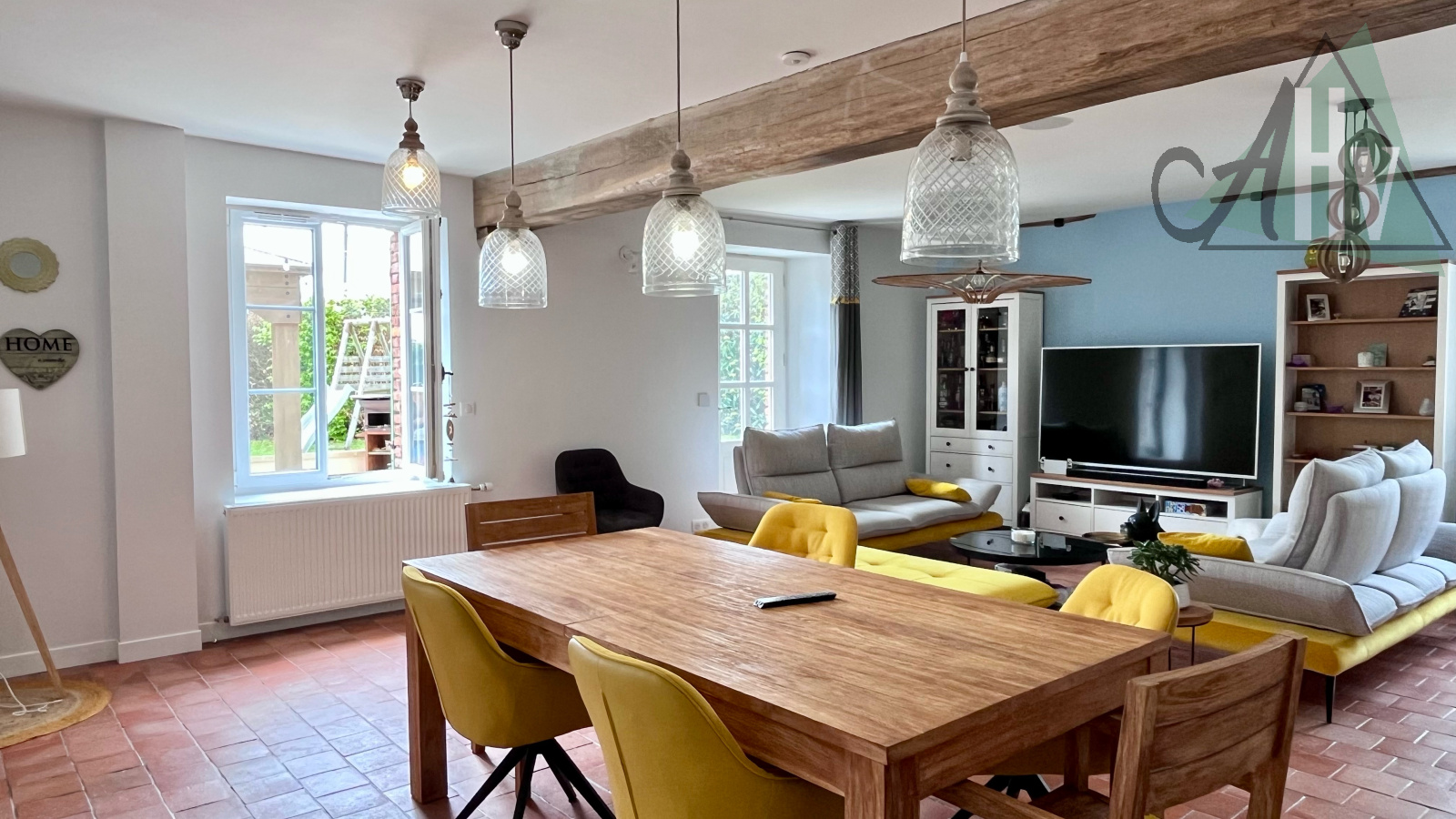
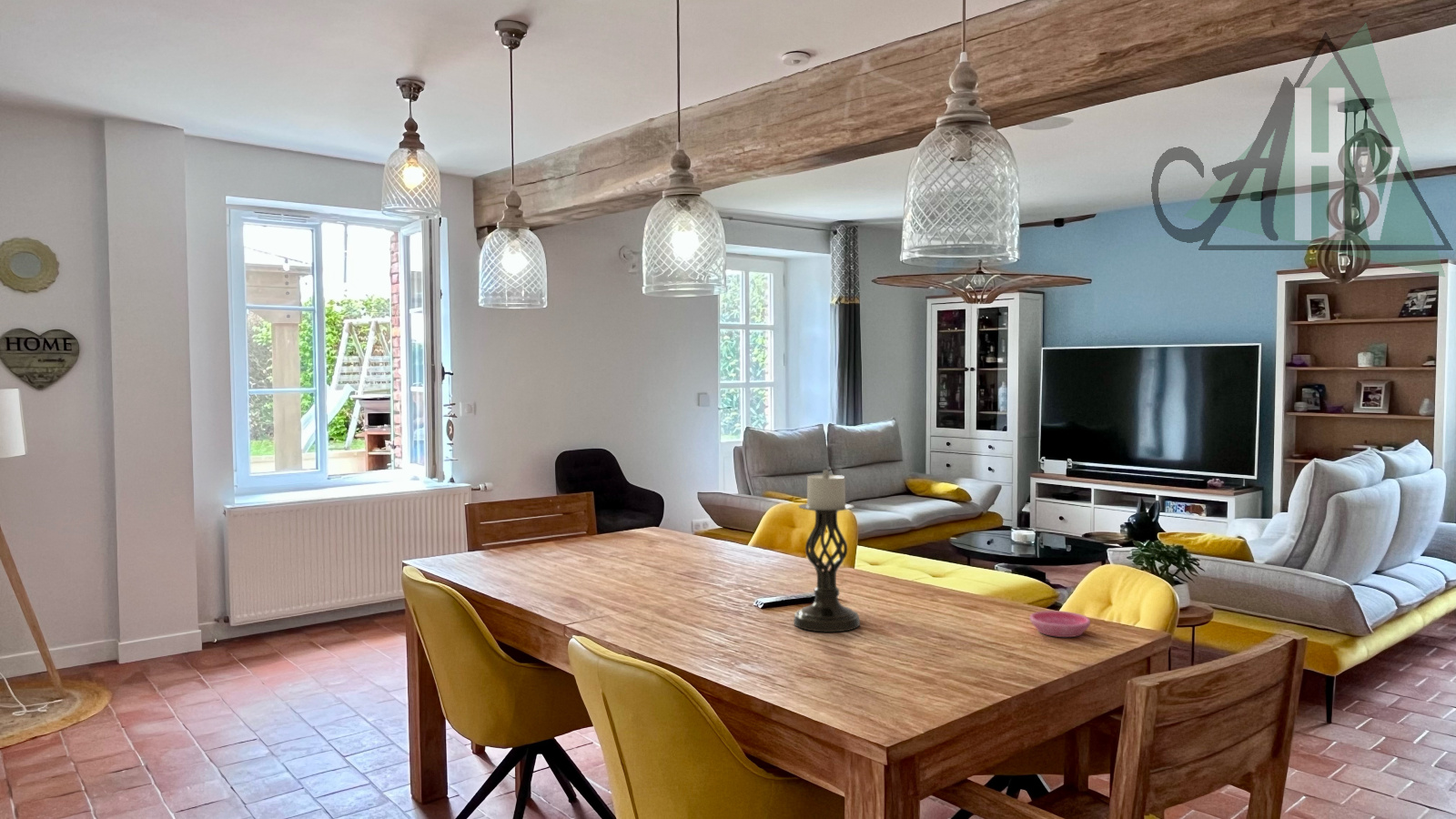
+ saucer (1059, 624)
+ candle holder (826, 547)
